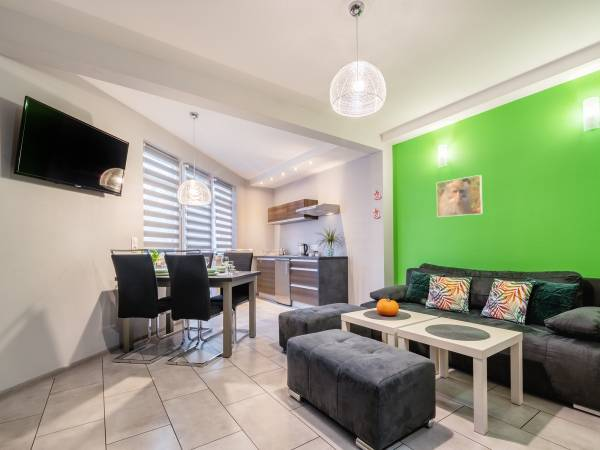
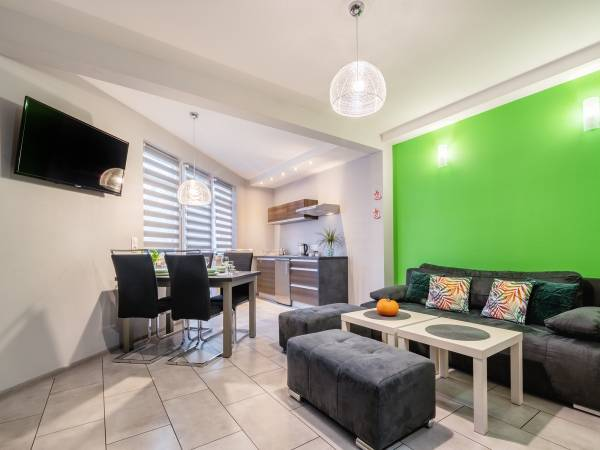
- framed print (458, 197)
